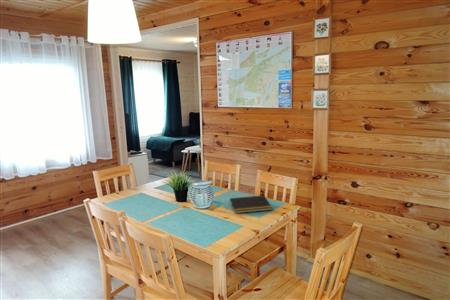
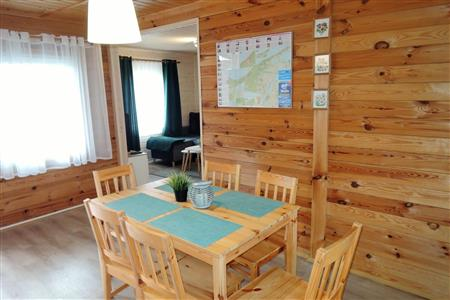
- notepad (250, 203)
